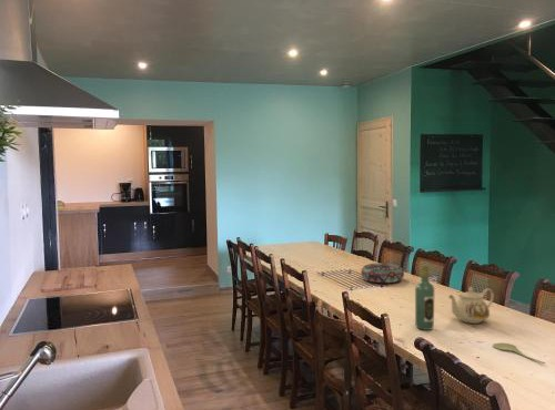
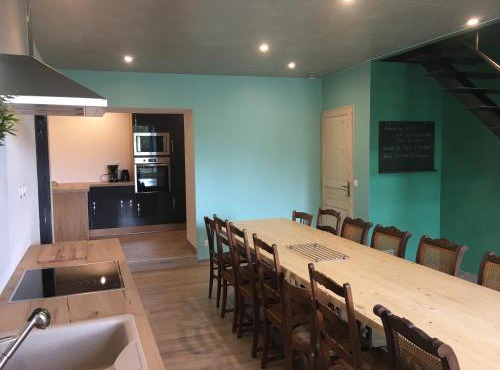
- spoon (518, 351)
- decorative bowl (382, 273)
- teapot (471, 304)
- wine bottle (424, 296)
